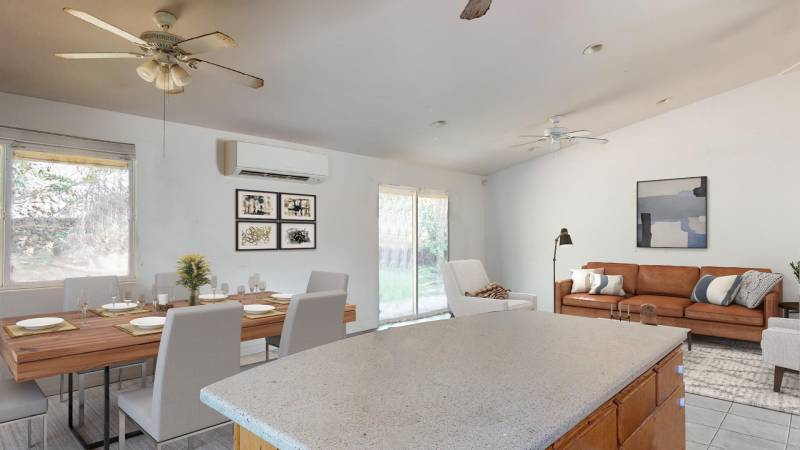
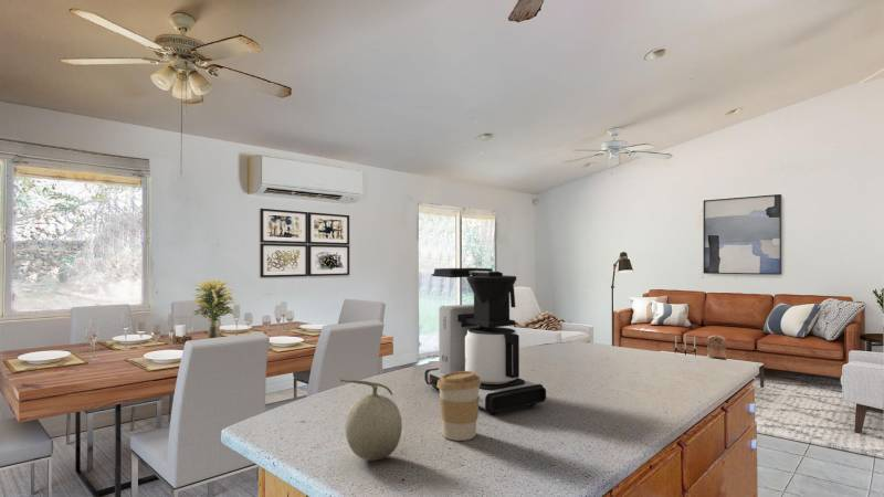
+ fruit (375, 416)
+ coffee maker (481, 332)
+ coffee cup (459, 403)
